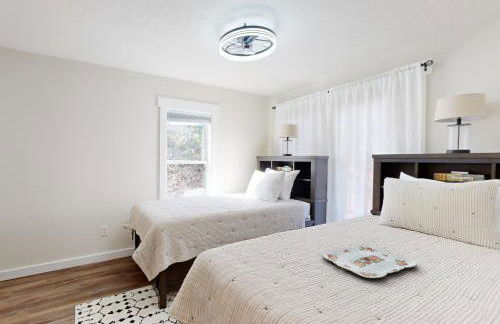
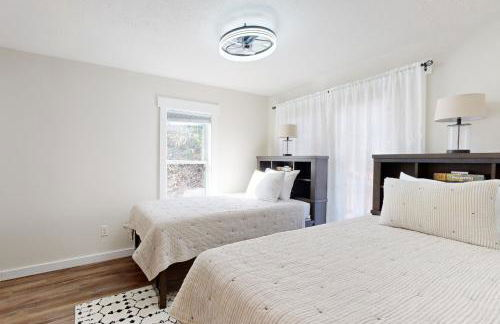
- serving tray (367, 259)
